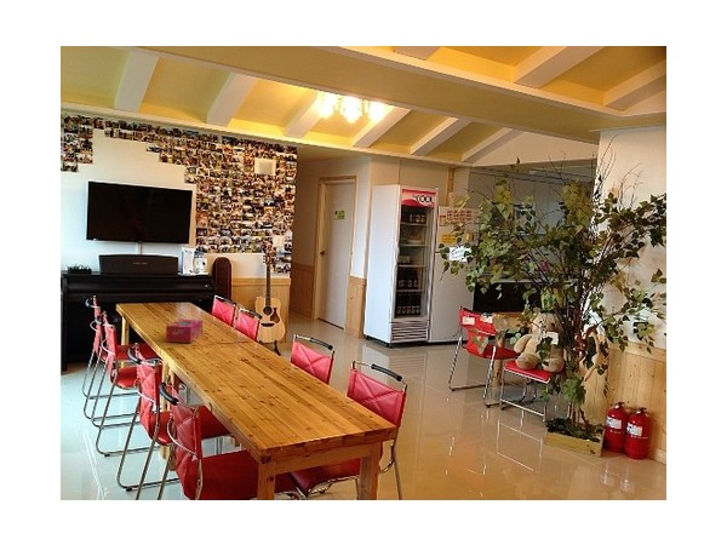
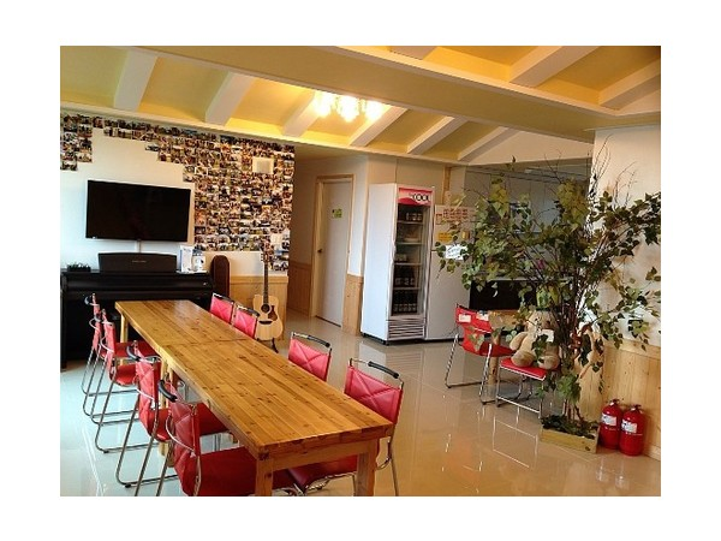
- tissue box (184, 329)
